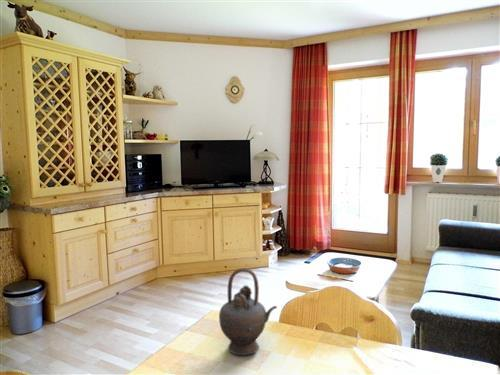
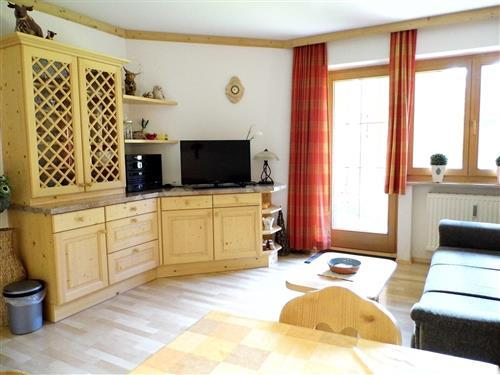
- teapot (247, 309)
